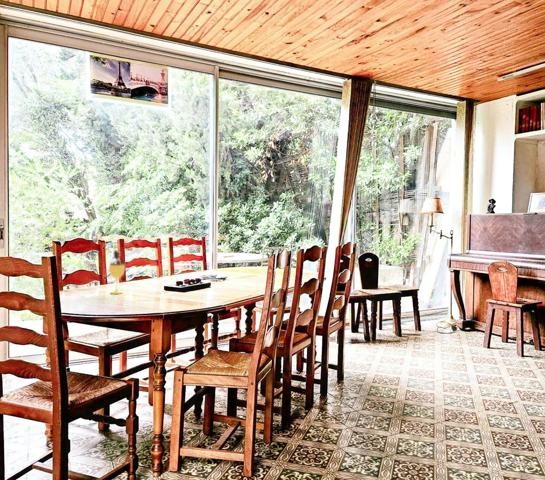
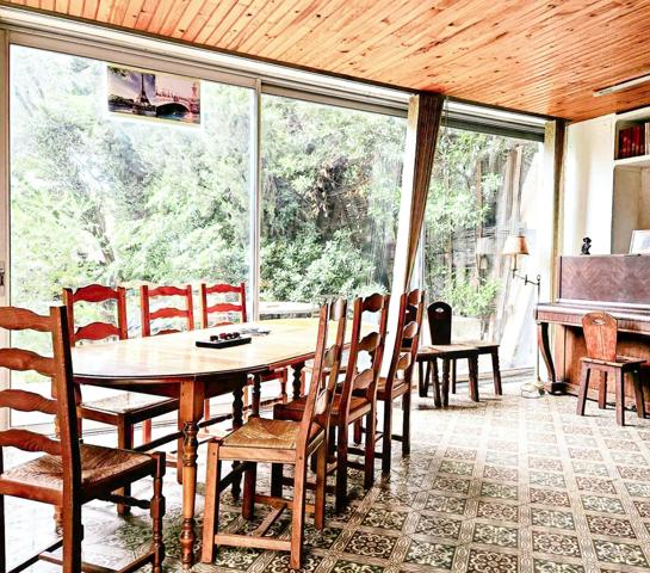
- wine glass (116, 271)
